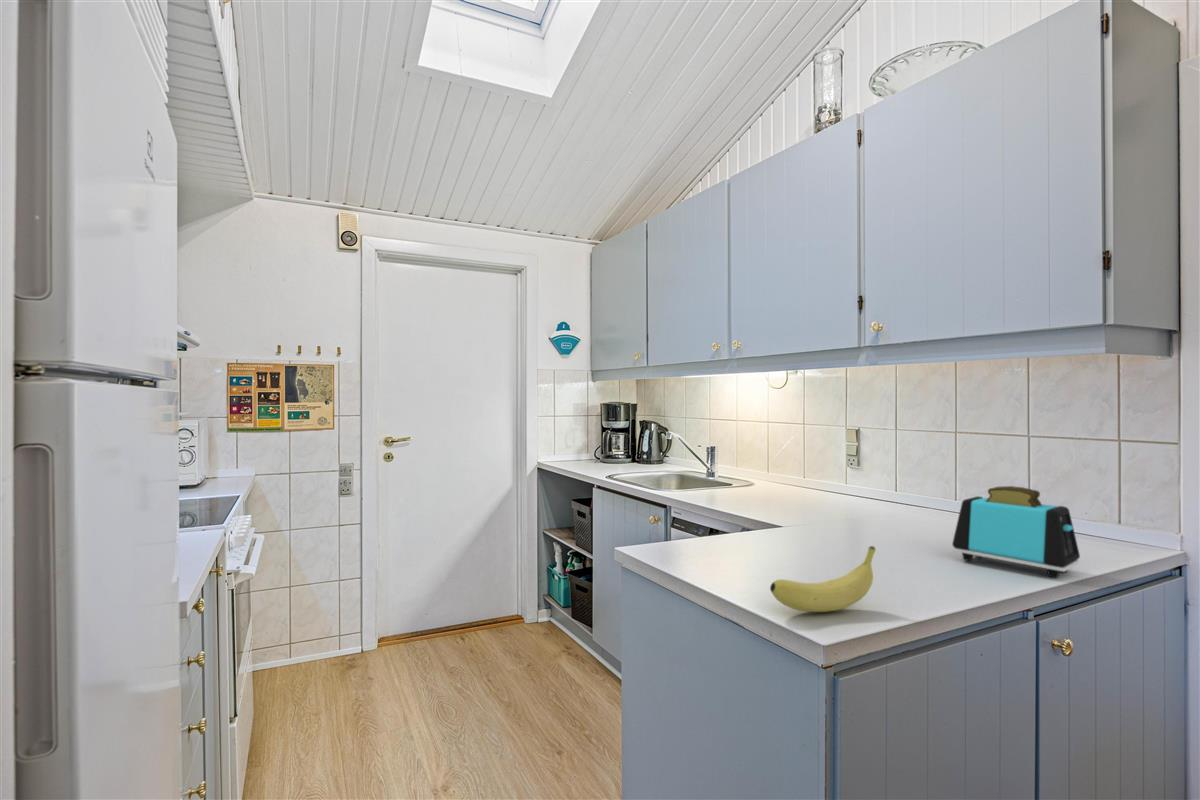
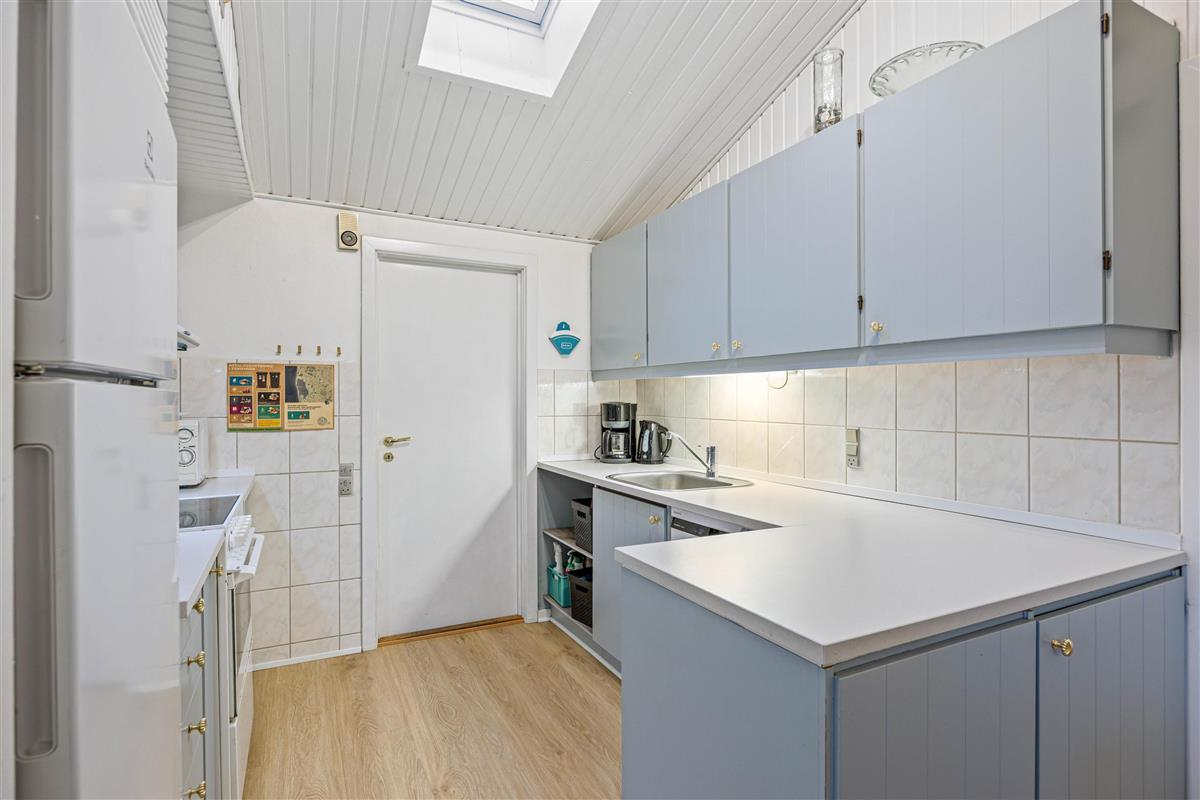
- toaster (1013, 526)
- fruit (824, 582)
